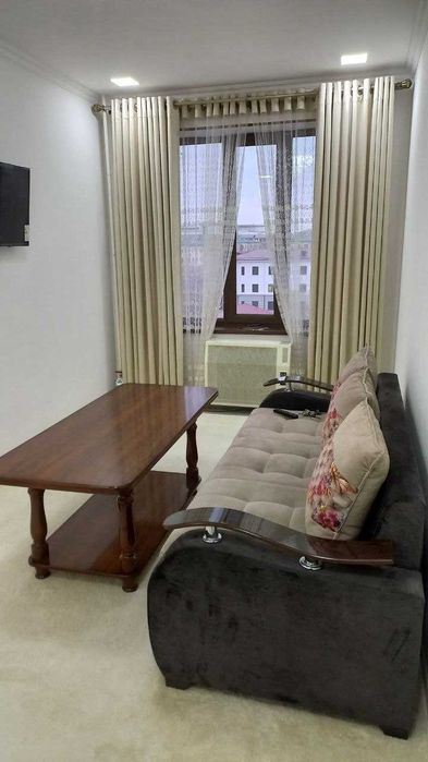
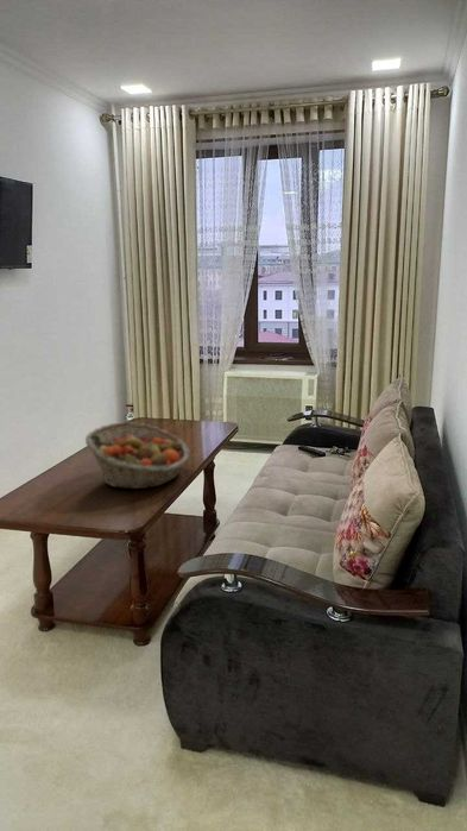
+ fruit basket (138, 453)
